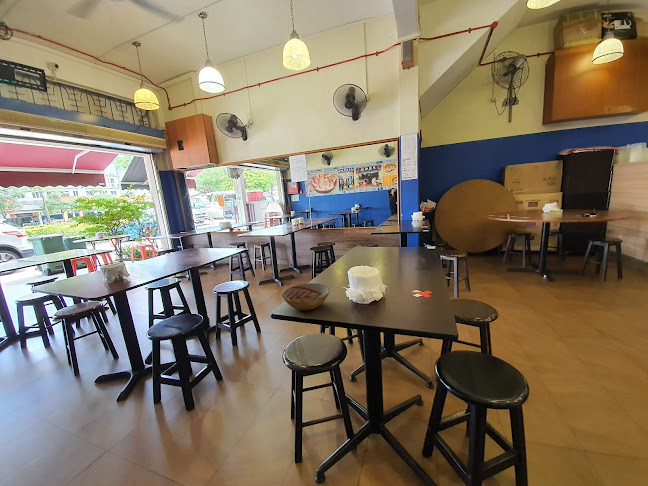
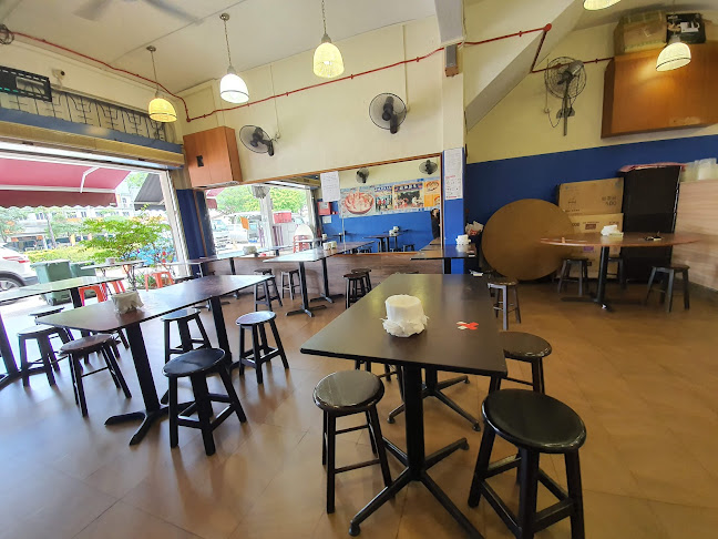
- bowl (306, 298)
